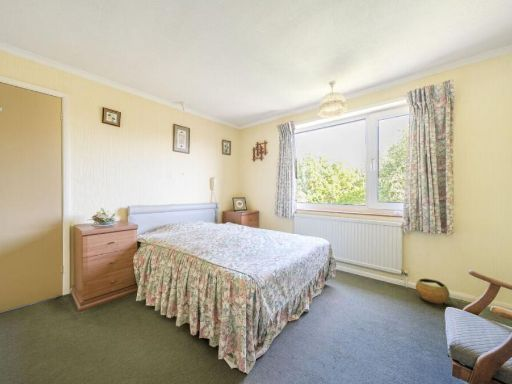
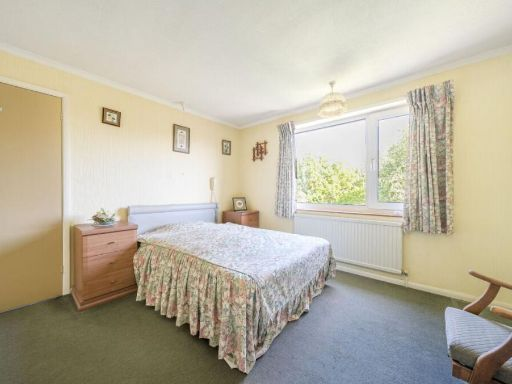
- clay pot (428, 289)
